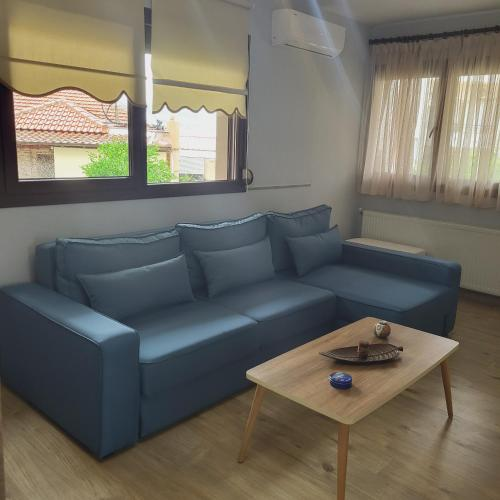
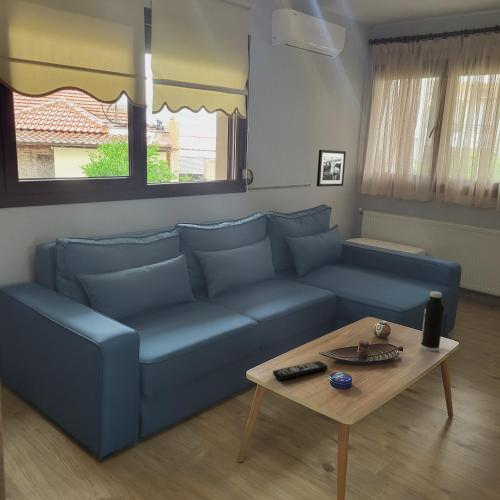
+ water bottle (432, 320)
+ remote control (300, 370)
+ picture frame (331, 168)
